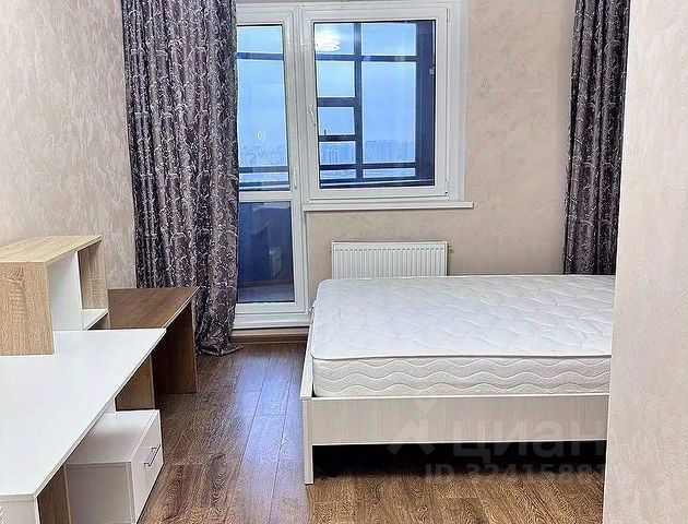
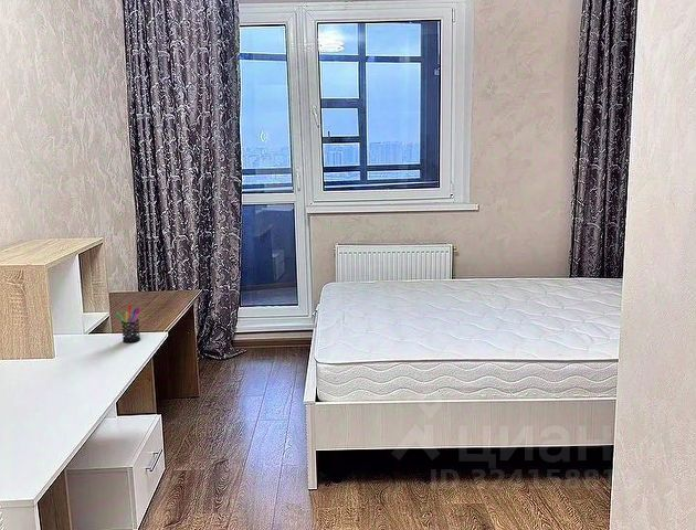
+ pen holder (128, 322)
